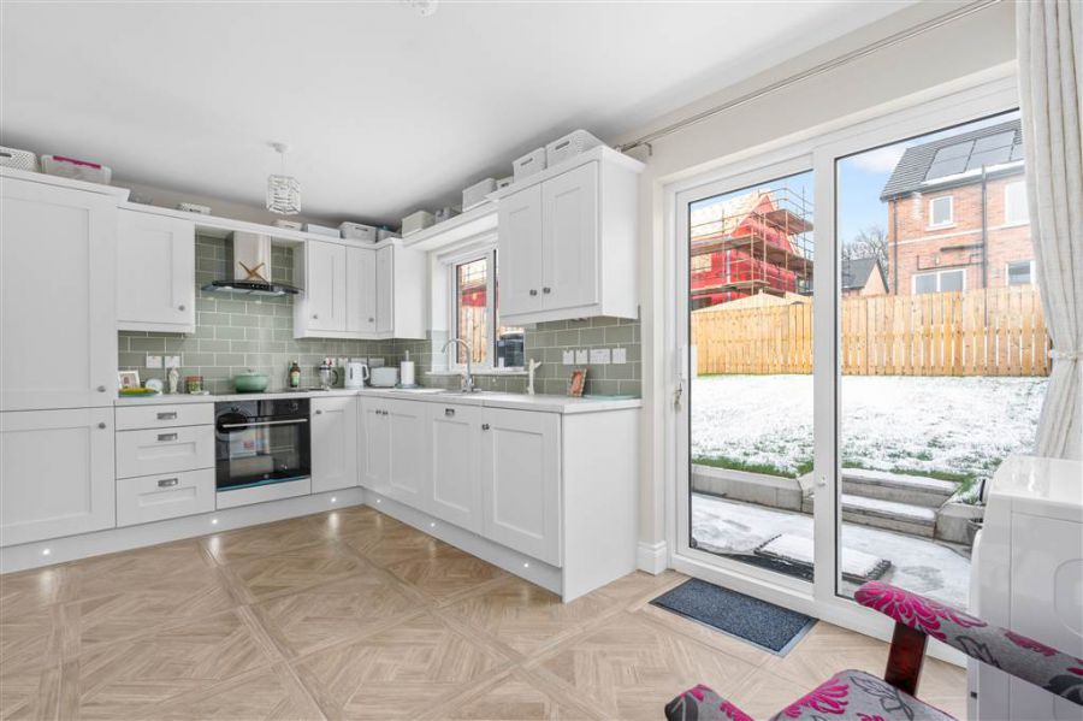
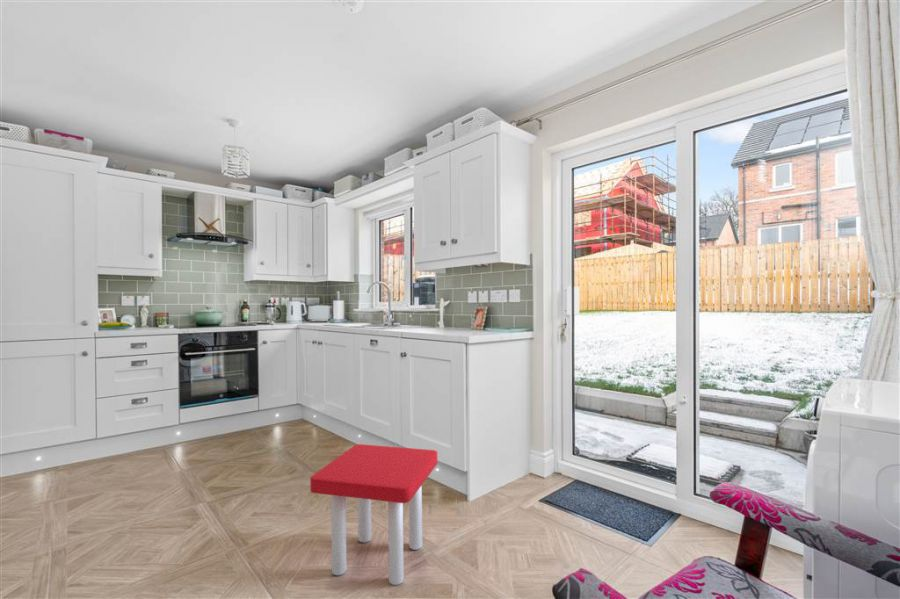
+ stool (370, 510)
